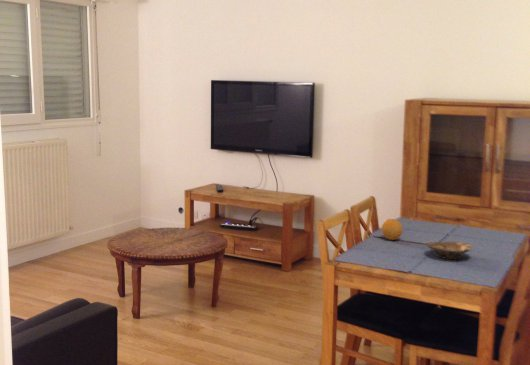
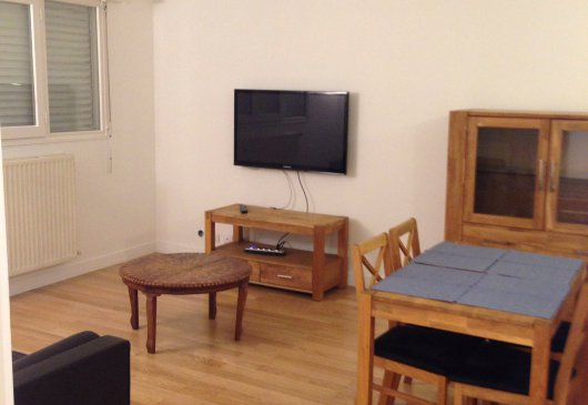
- bowl (448, 250)
- fruit (391, 229)
